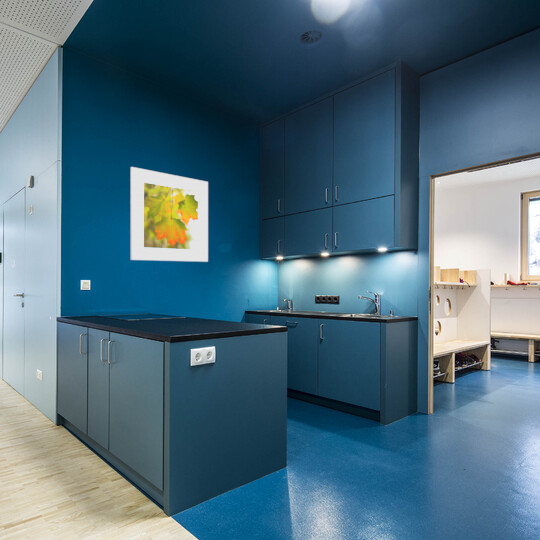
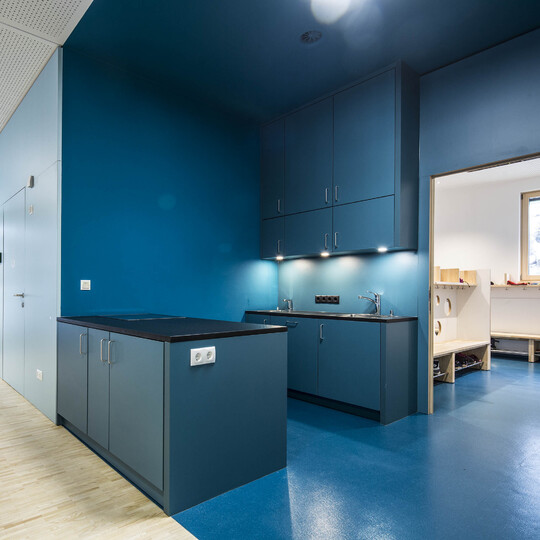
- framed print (172, 217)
